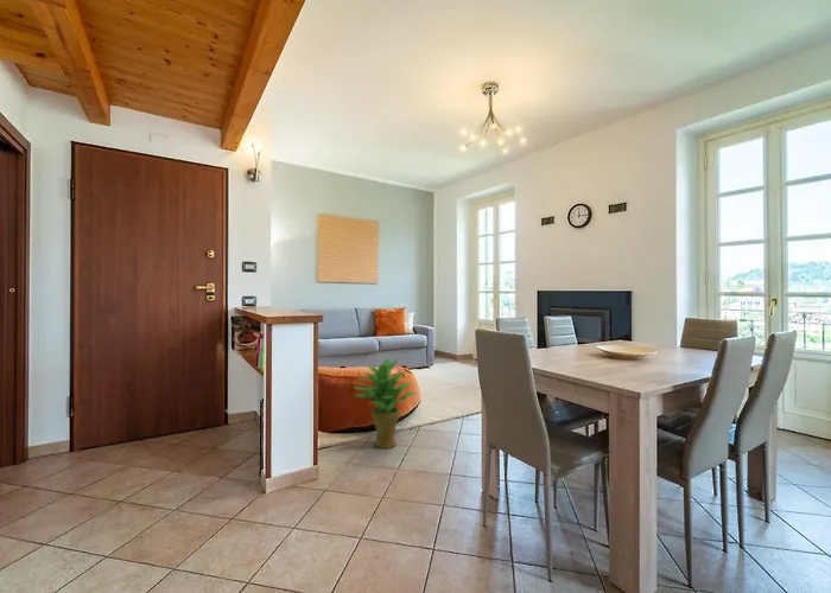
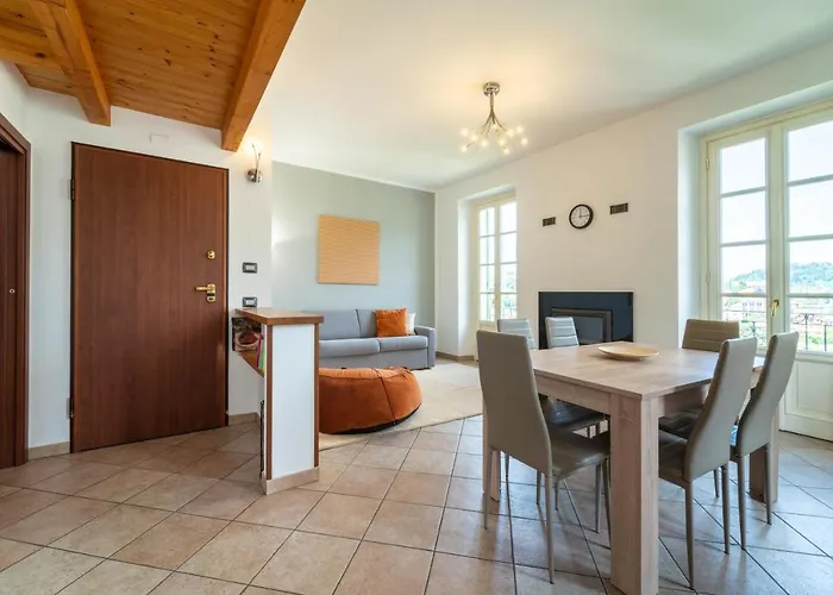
- potted plant (385, 401)
